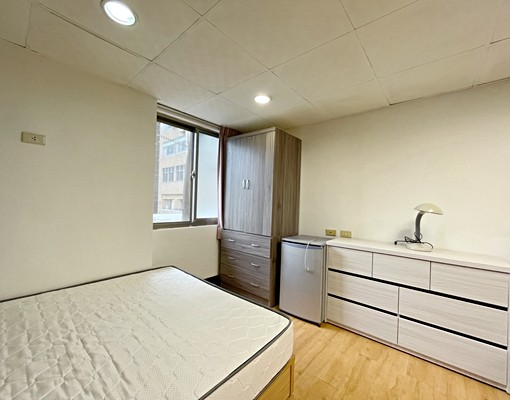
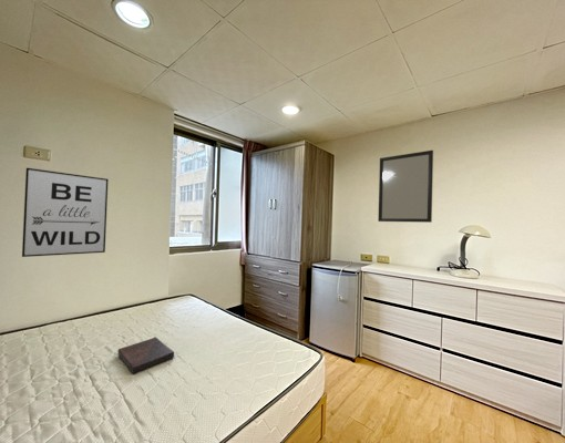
+ wall art (69, 214)
+ book (145, 353)
+ home mirror (403, 187)
